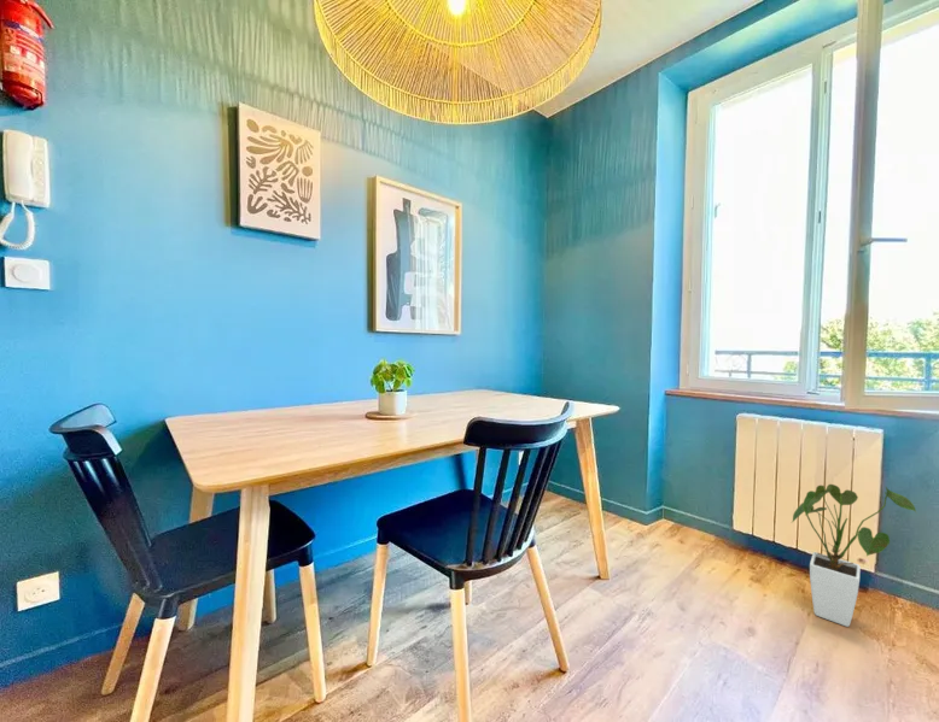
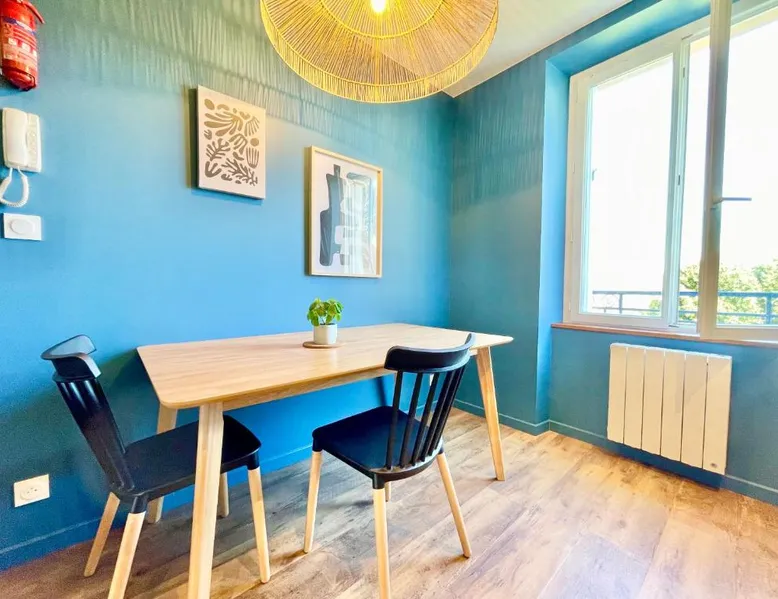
- house plant (846, 550)
